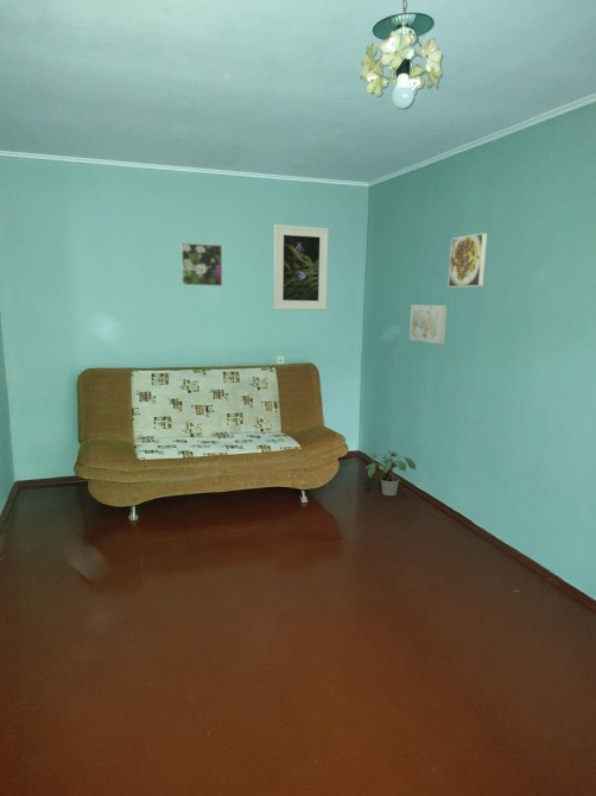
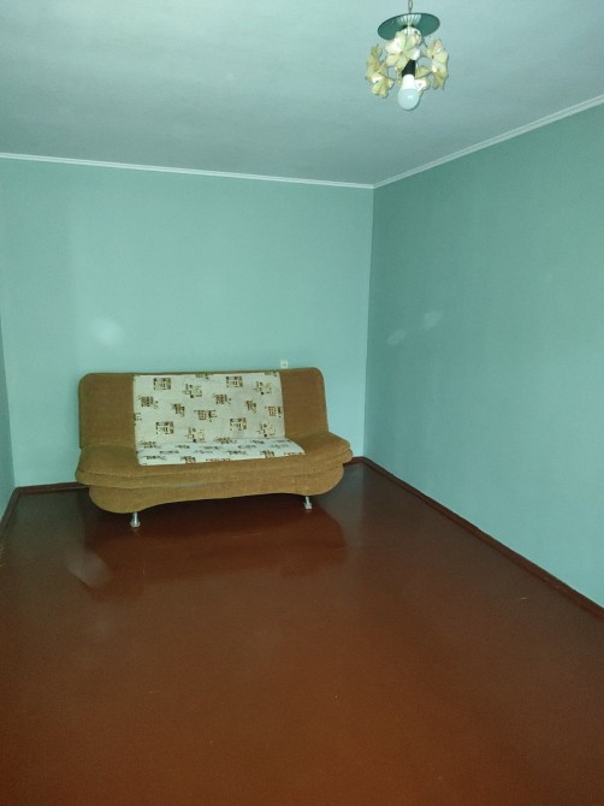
- potted plant (386, 473)
- wall art (426, 323)
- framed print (300, 269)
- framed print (202, 265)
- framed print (467, 261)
